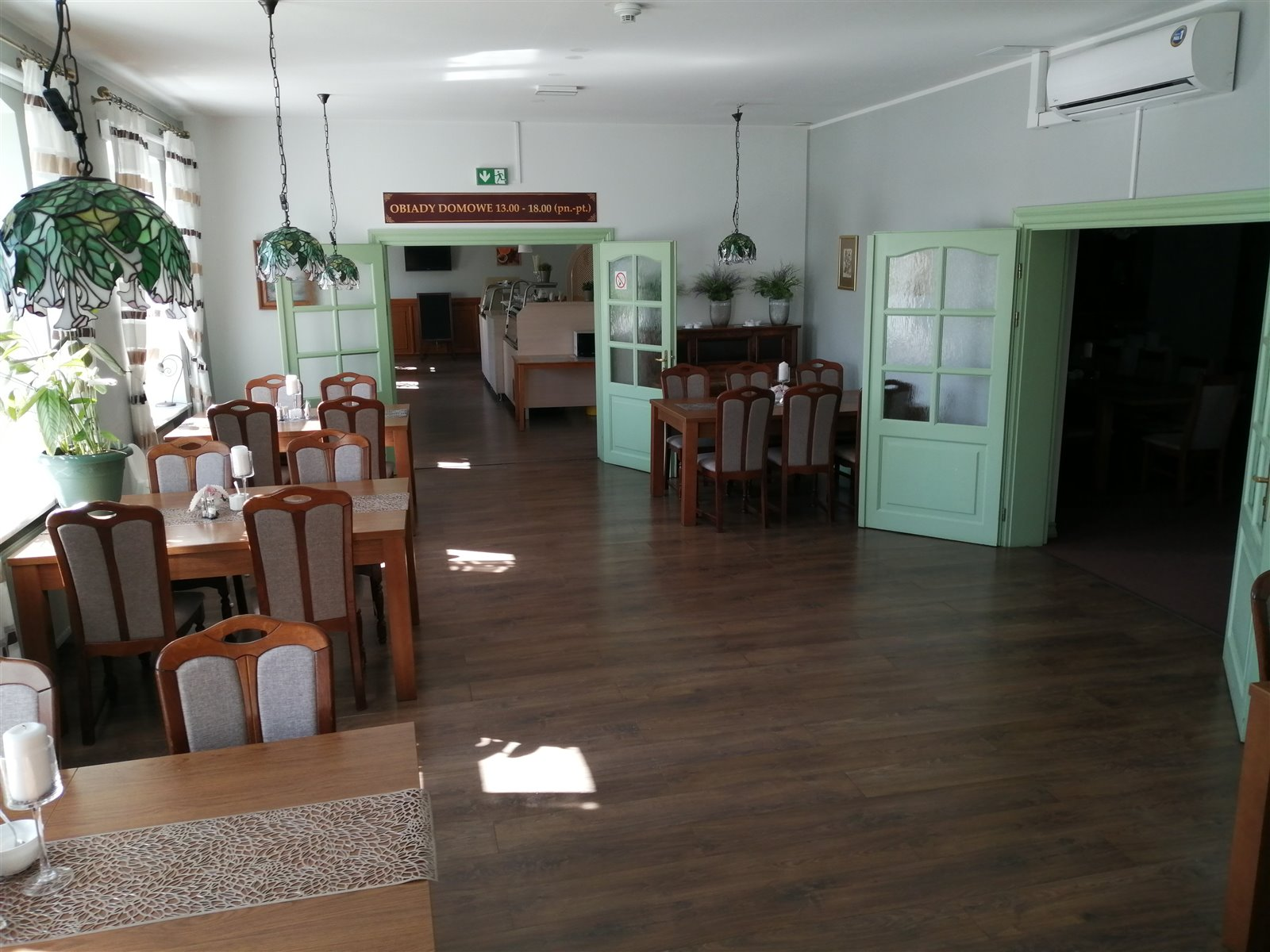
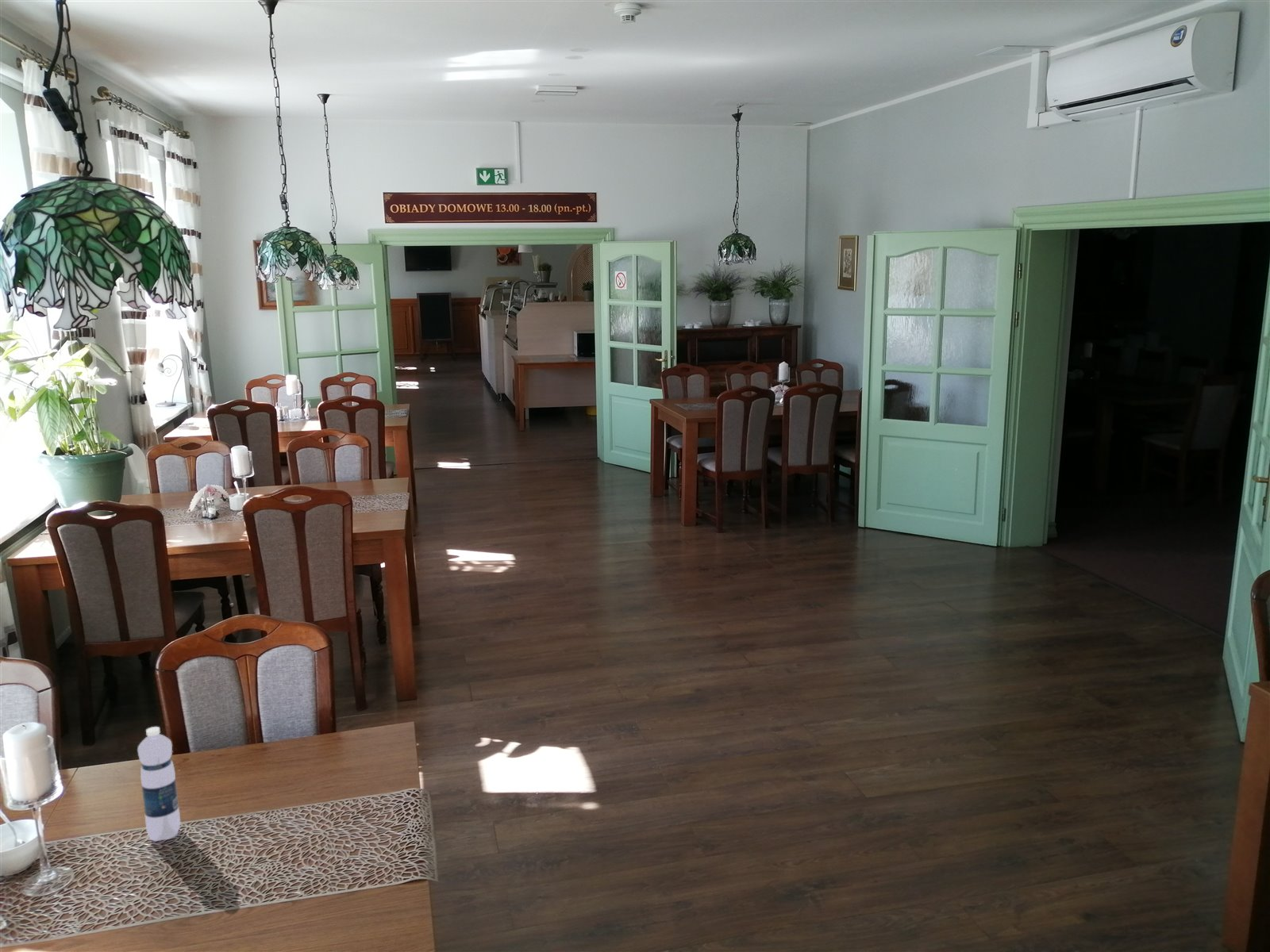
+ water bottle (159, 782)
